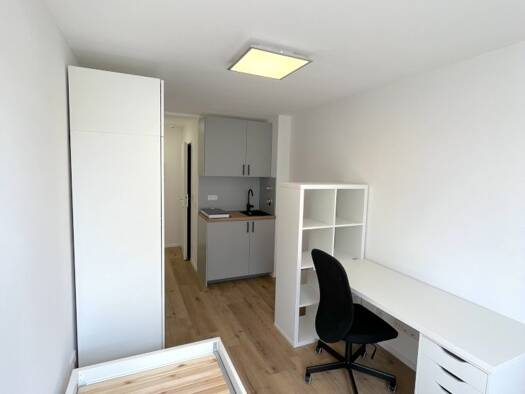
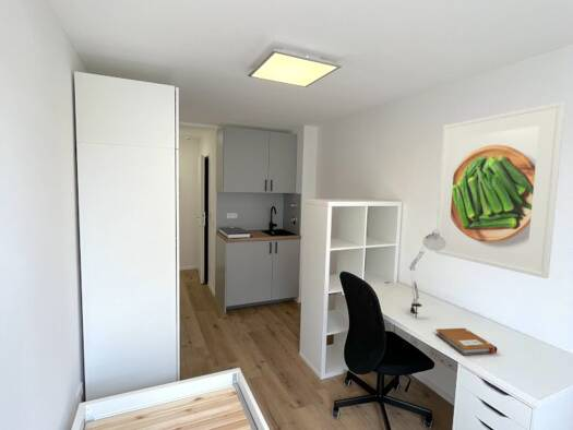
+ notebook (465, 341)
+ desk lamp (415, 268)
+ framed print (488, 190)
